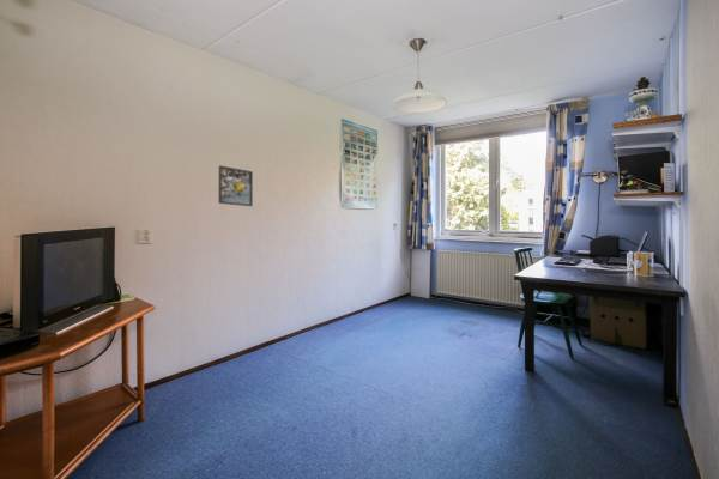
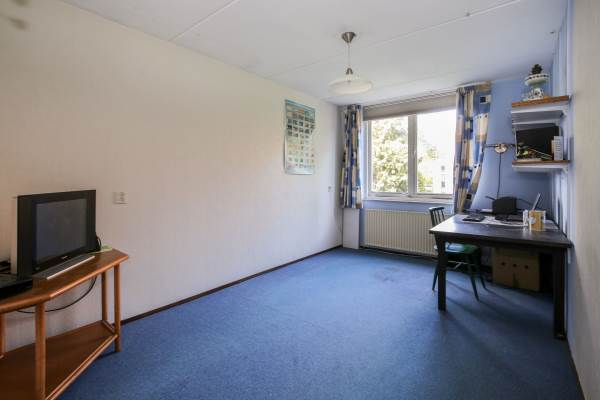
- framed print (236, 187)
